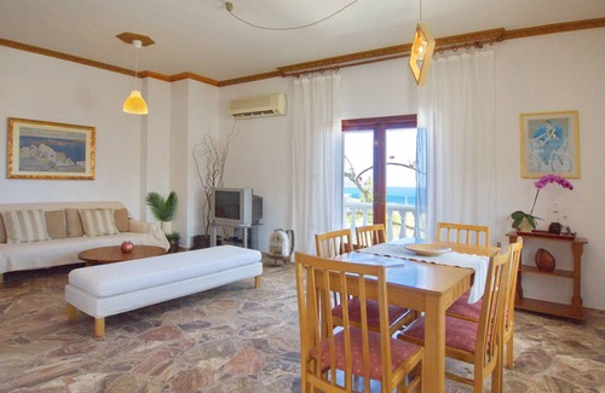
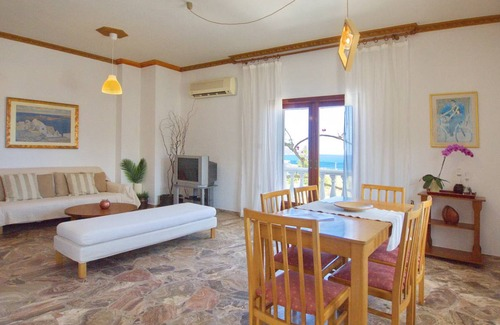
- backpack (281, 247)
